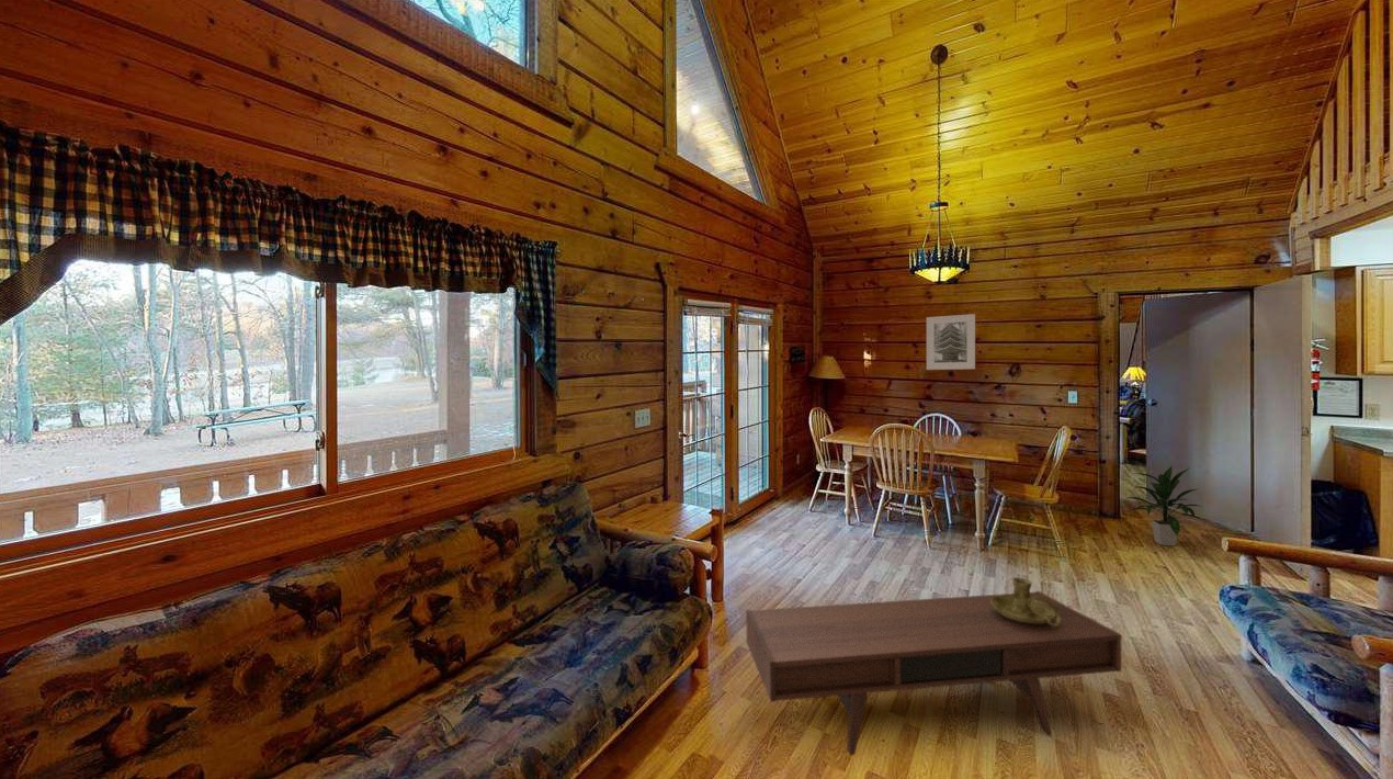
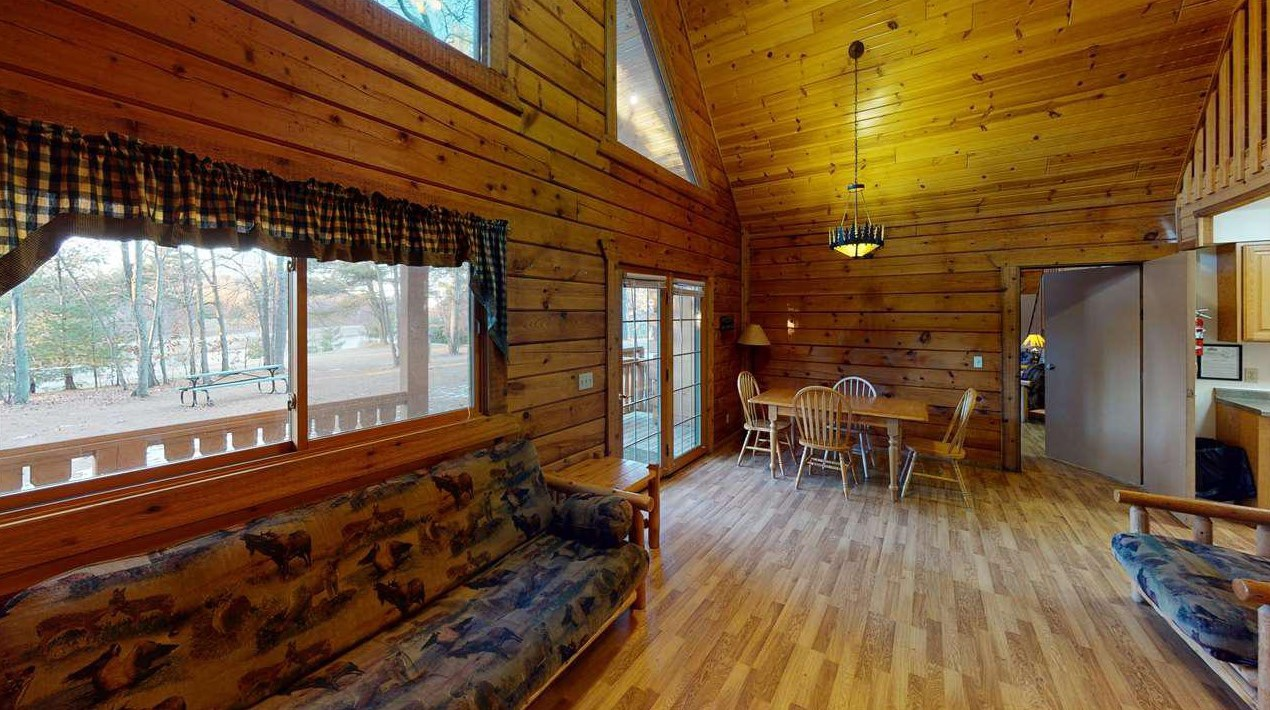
- indoor plant (1164, 505)
- candle holder (1028, 599)
- coffee table (922, 665)
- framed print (950, 342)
